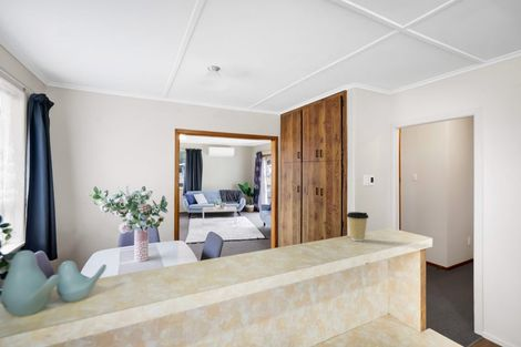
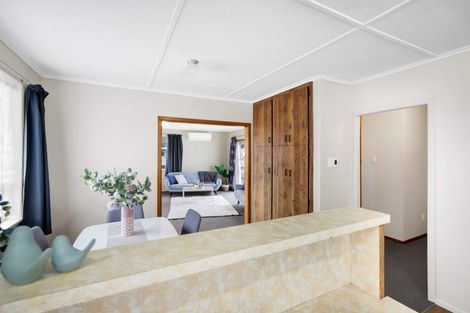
- coffee cup (357, 225)
